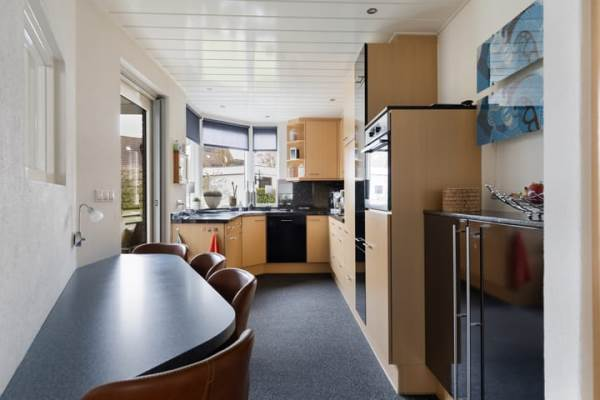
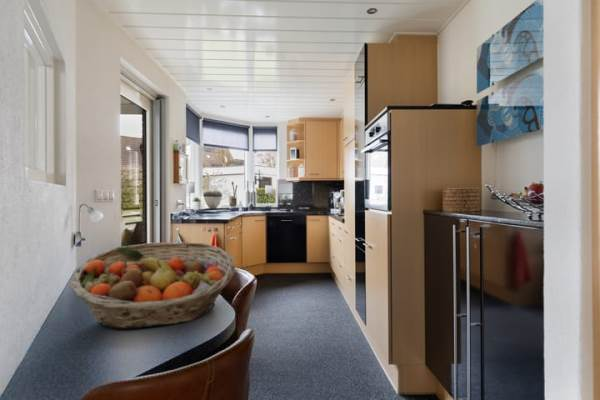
+ fruit basket (159, 279)
